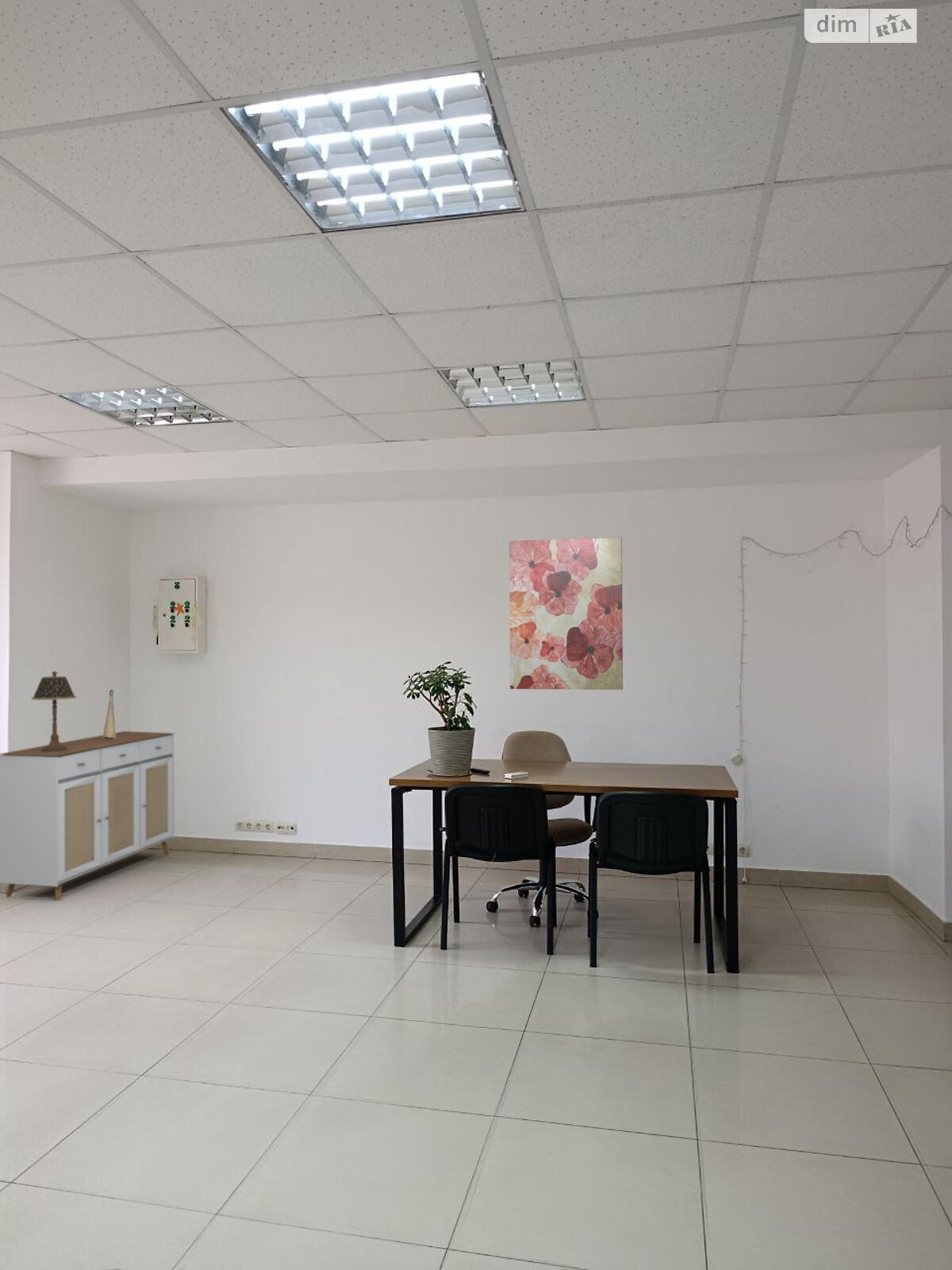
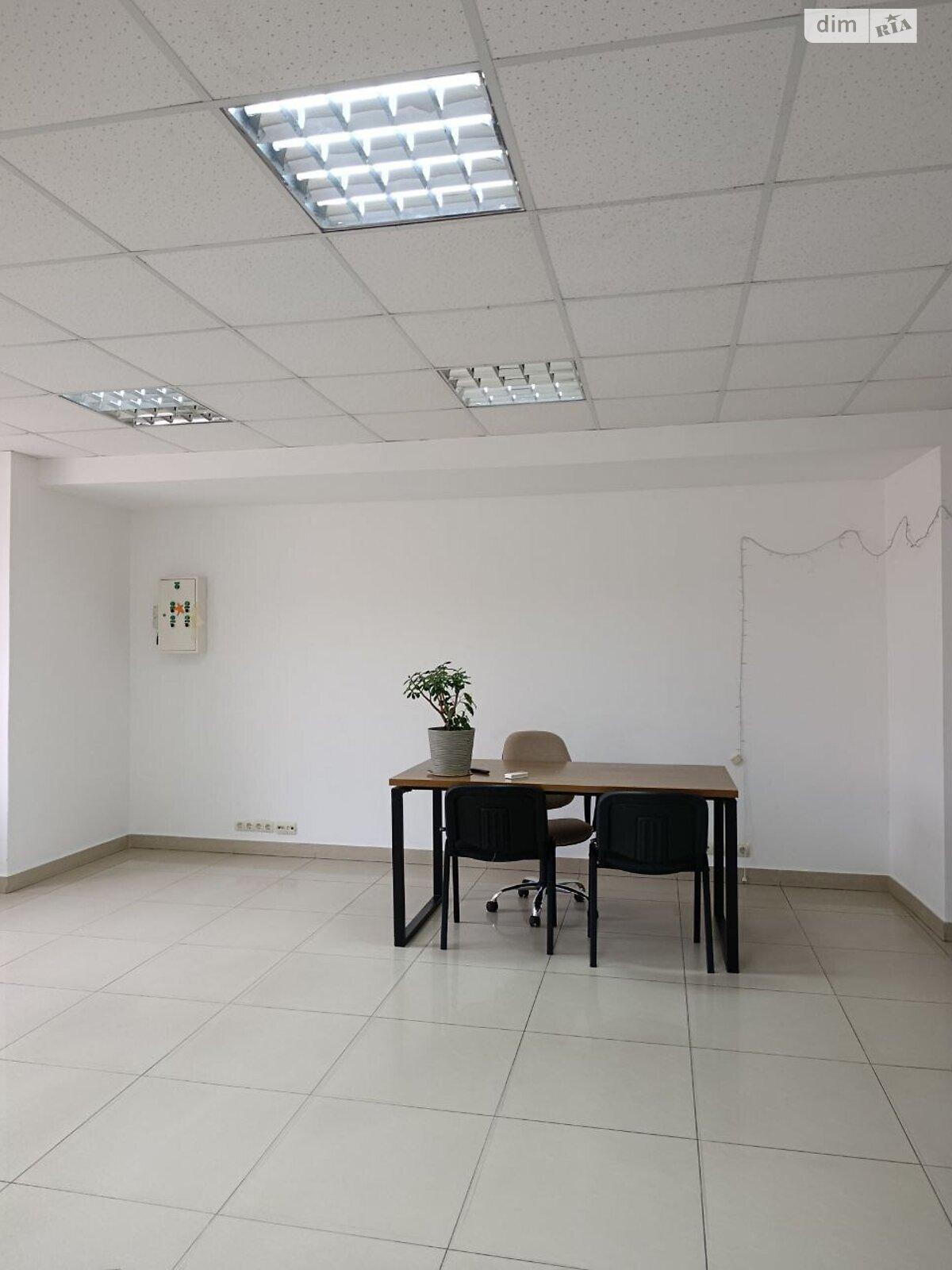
- sideboard (95, 807)
- wall art (565, 614)
- table lamp (54, 710)
- decorative vase (109, 714)
